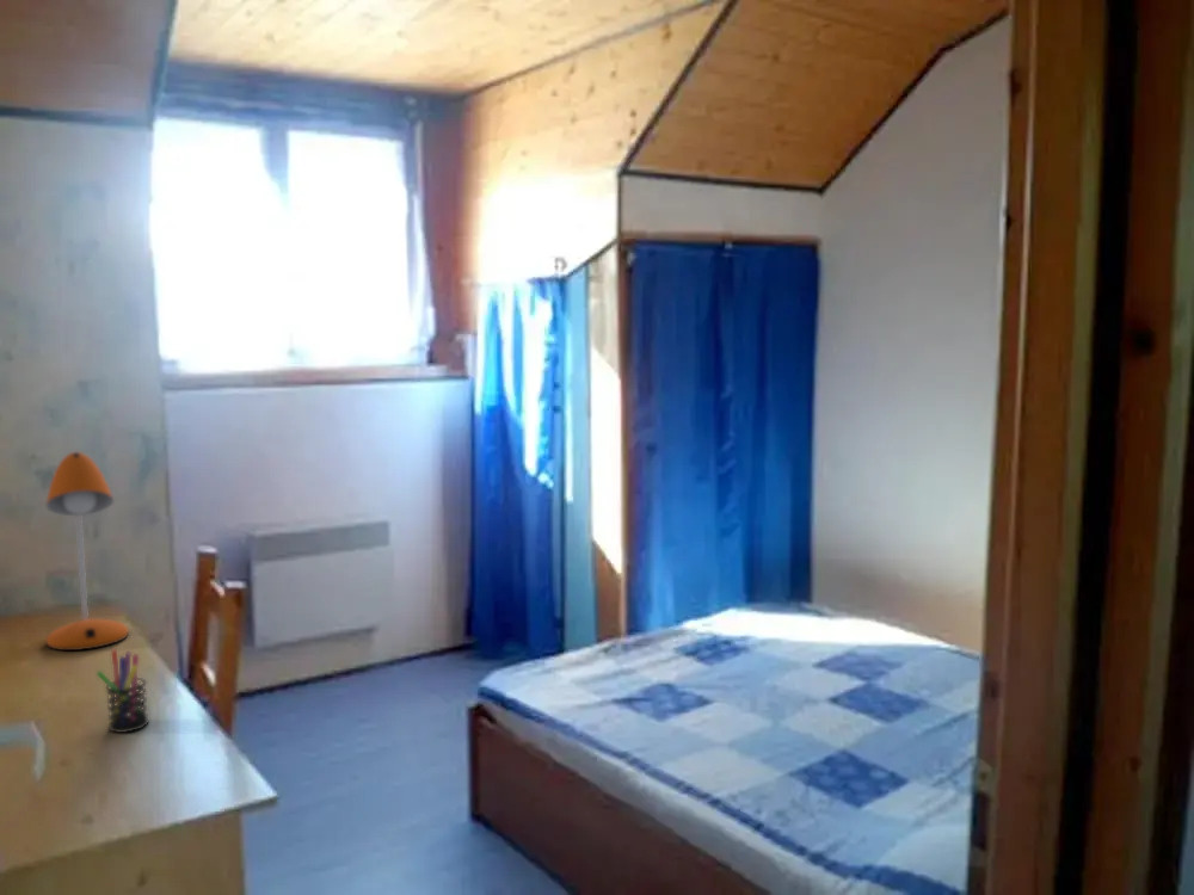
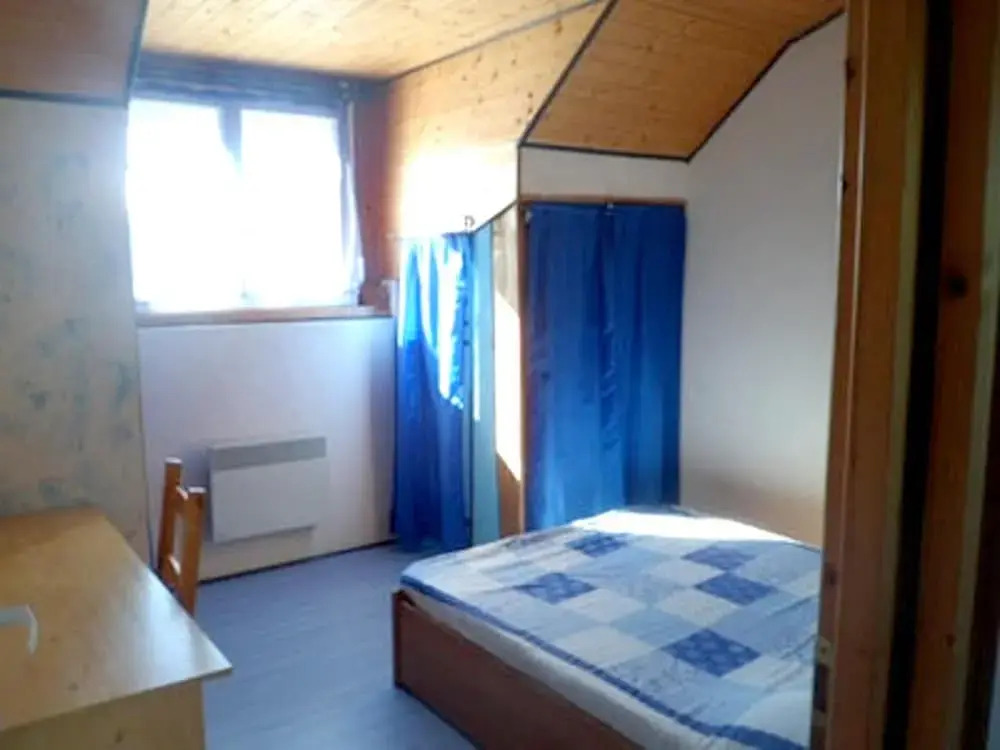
- pen holder (121, 690)
- desk lamp (82, 549)
